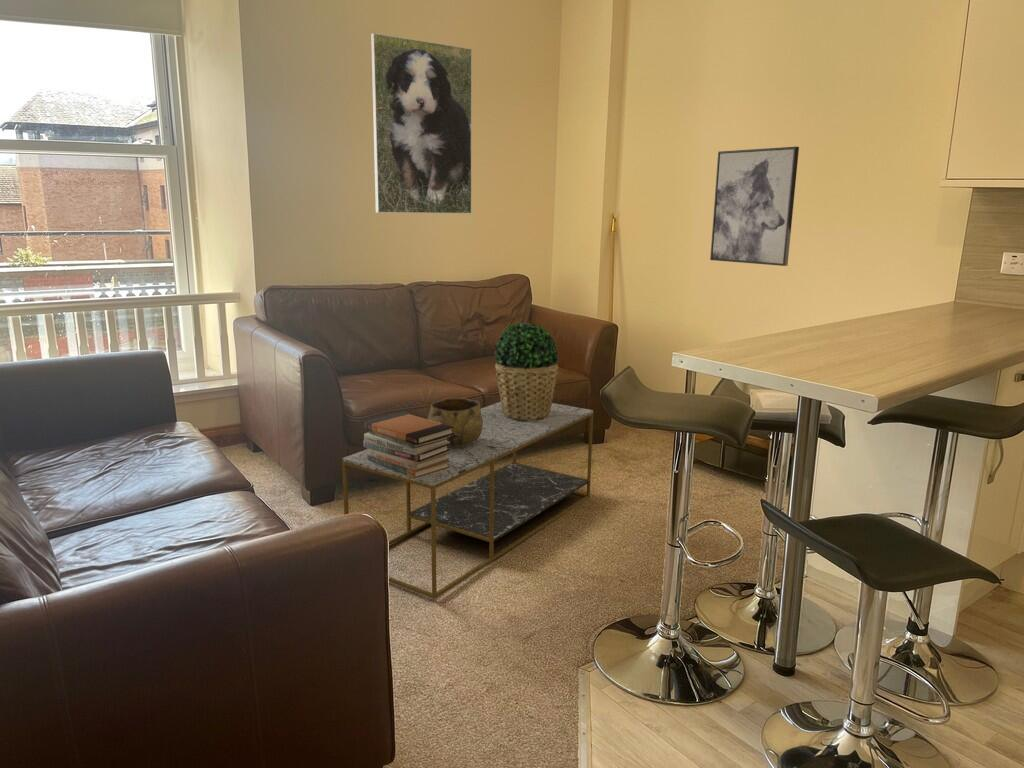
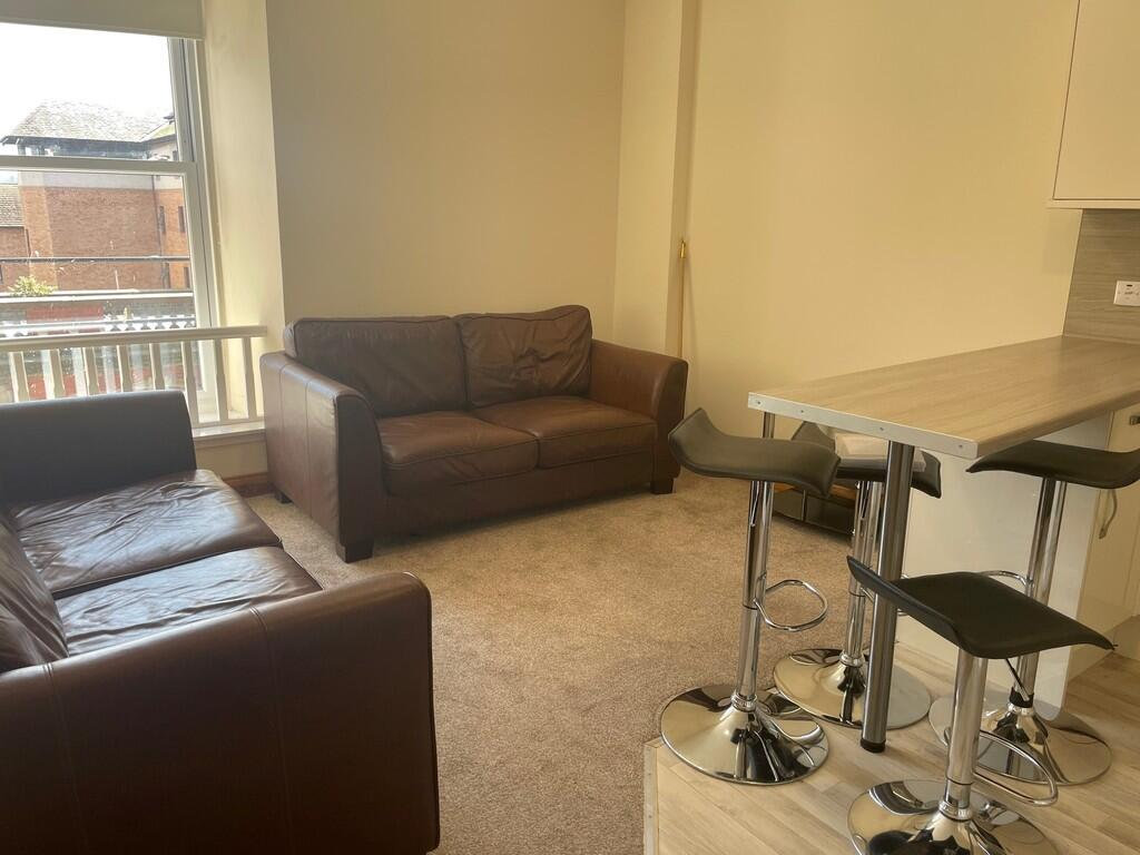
- coffee table (481, 480)
- potted plant (526, 368)
- book stack (407, 443)
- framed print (424, 129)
- decorative bowl (455, 423)
- wall art (751, 207)
